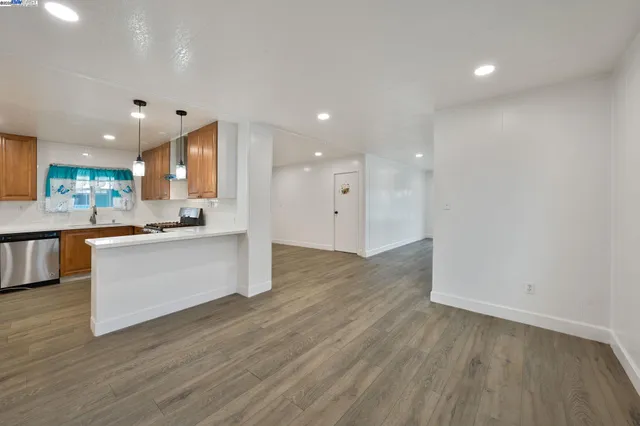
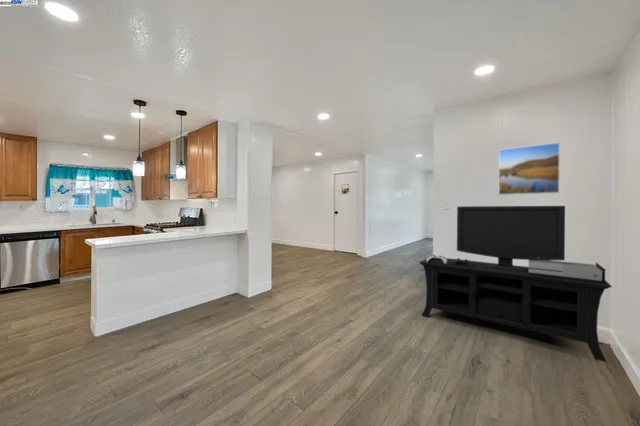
+ media console (500, 267)
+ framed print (527, 170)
